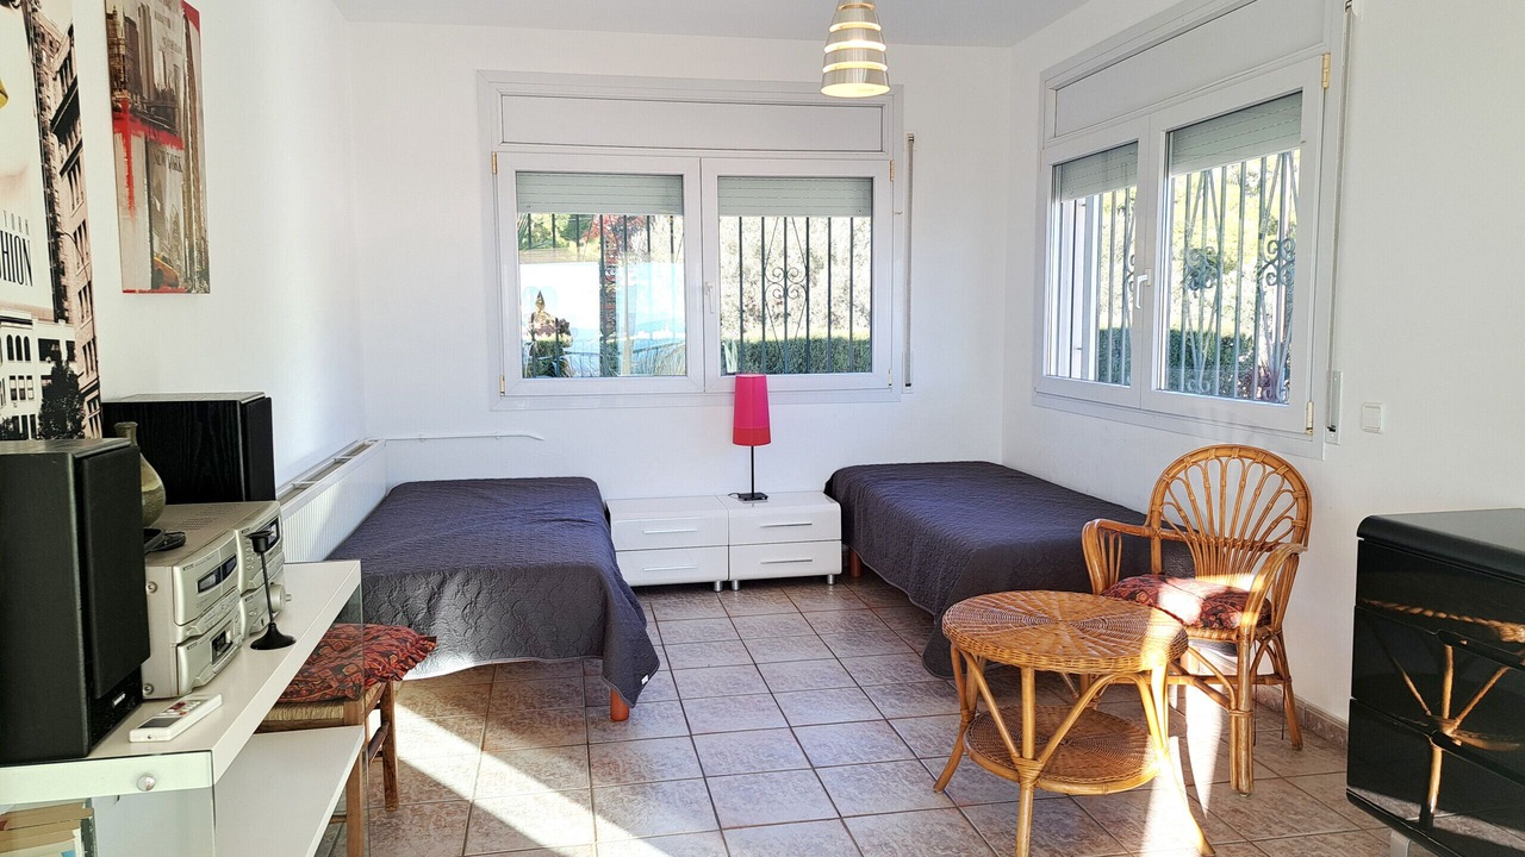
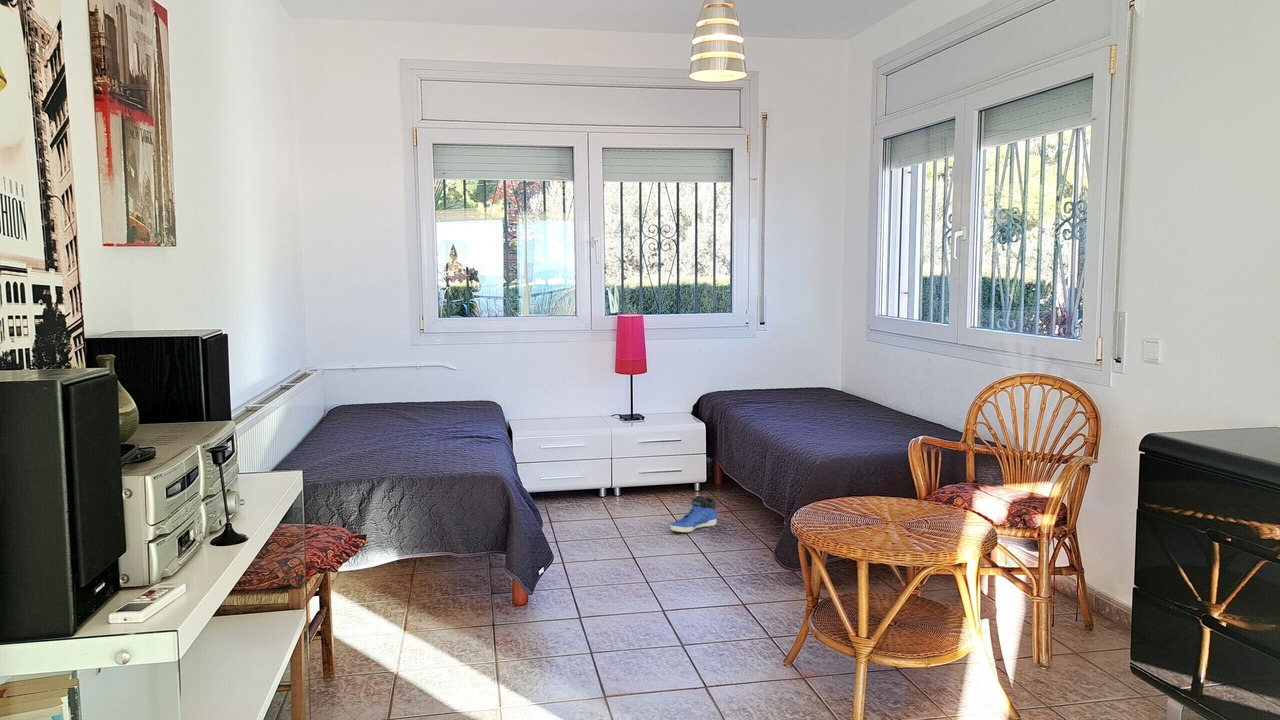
+ sneaker (693, 512)
